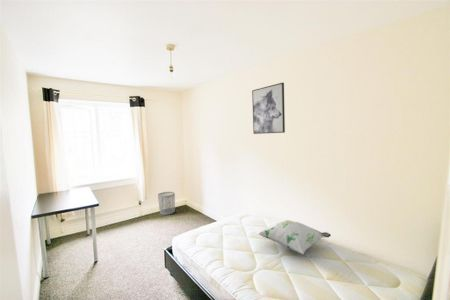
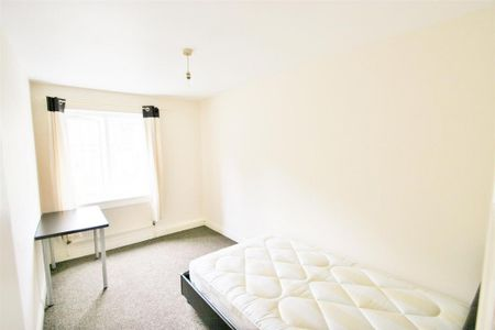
- waste bin (167, 203)
- wall art (267, 110)
- decorative pillow (294, 234)
